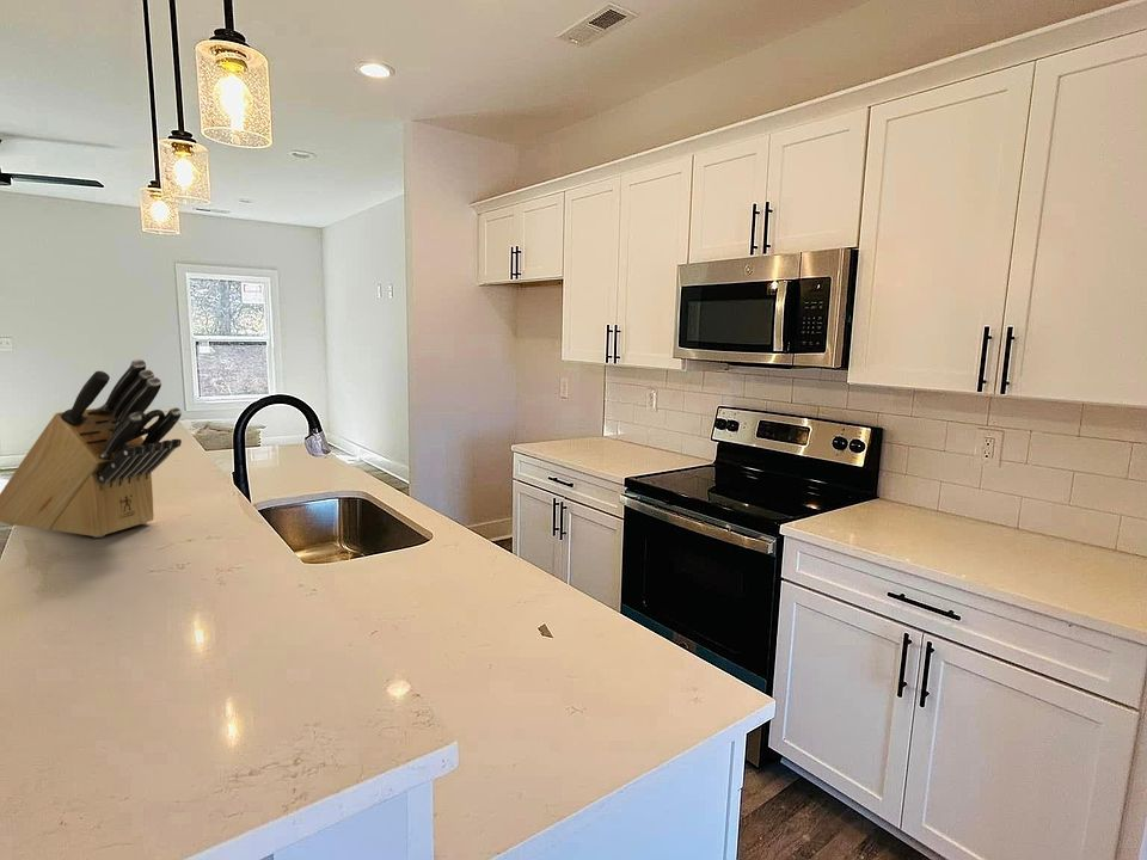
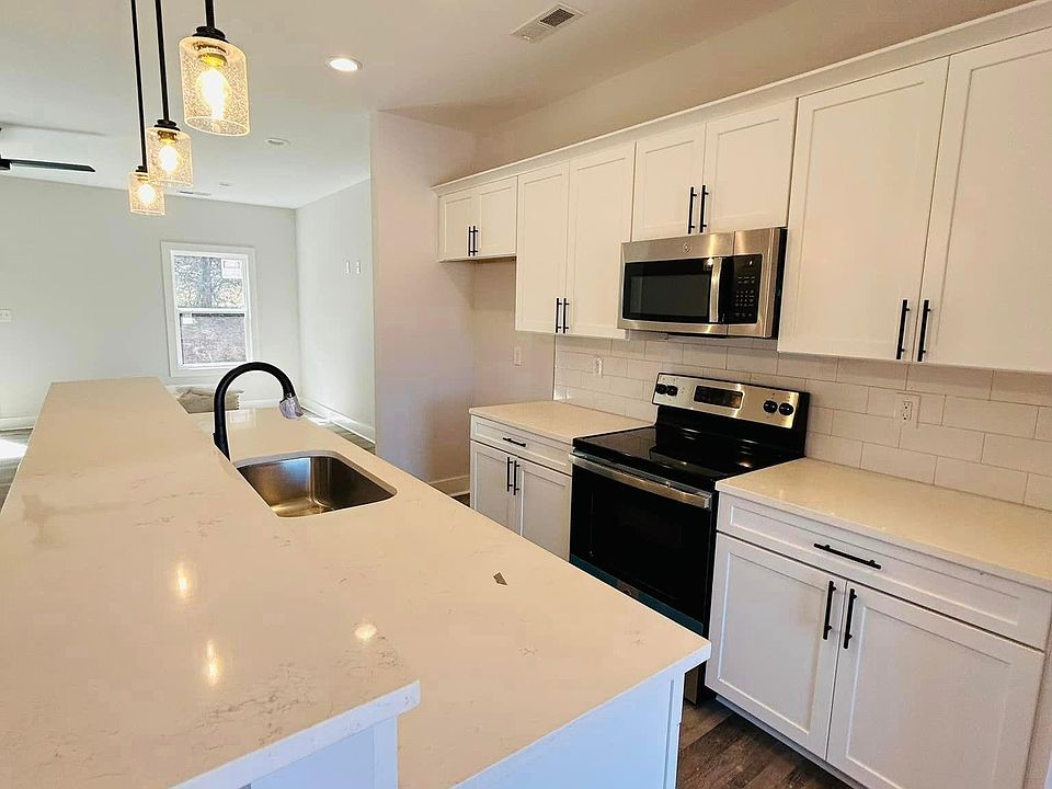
- knife block (85, 443)
